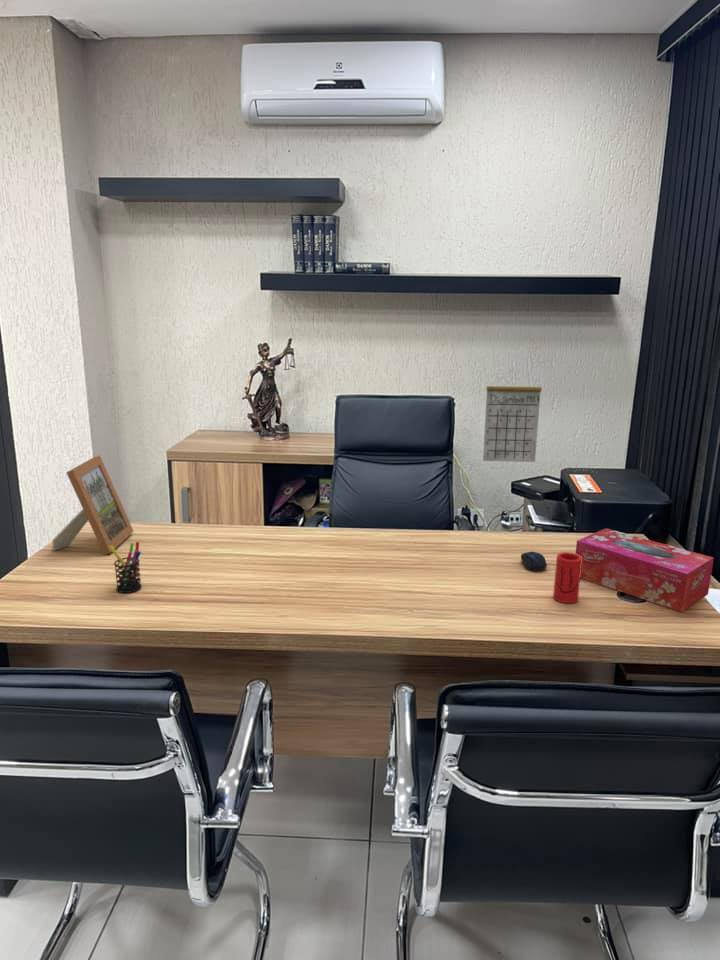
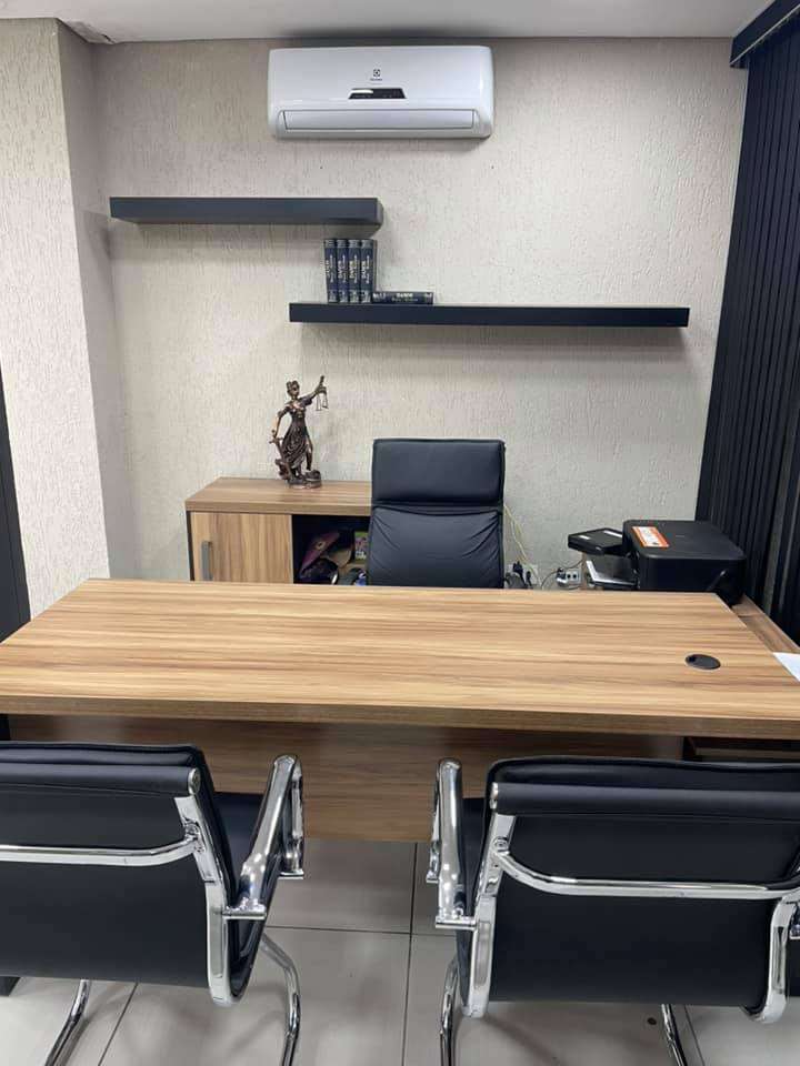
- computer mouse (534, 558)
- calendar (512, 415)
- cup (567, 577)
- tissue box (640, 566)
- pen holder (129, 564)
- picture frame (88, 503)
